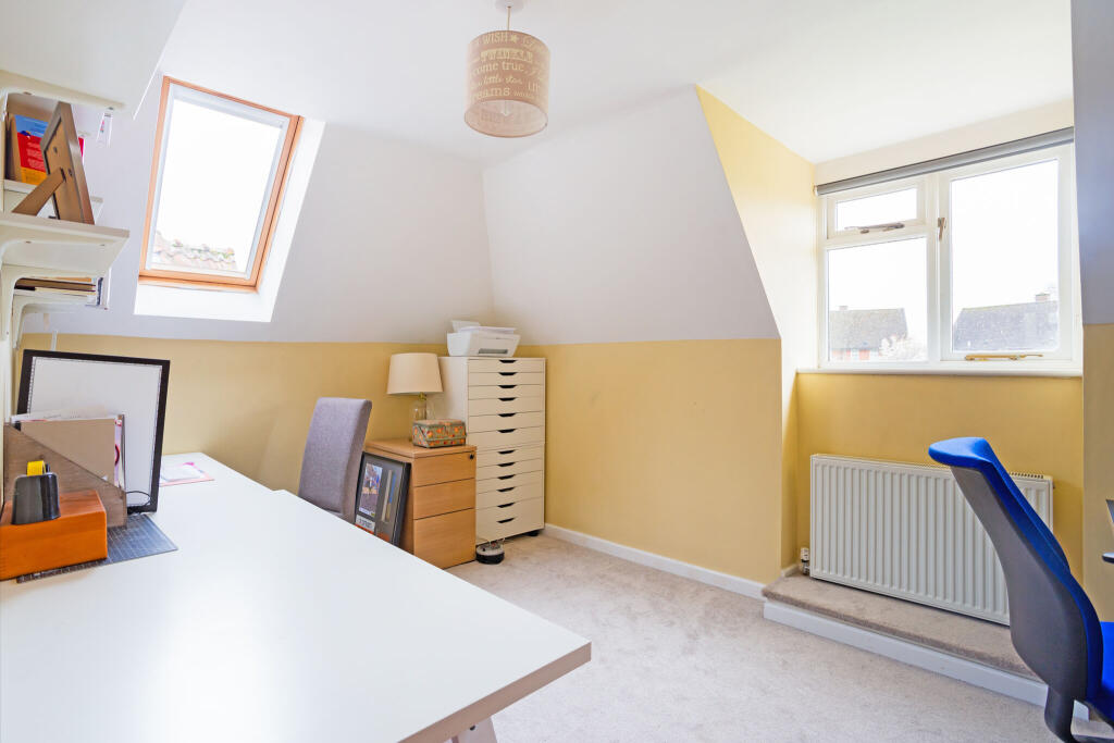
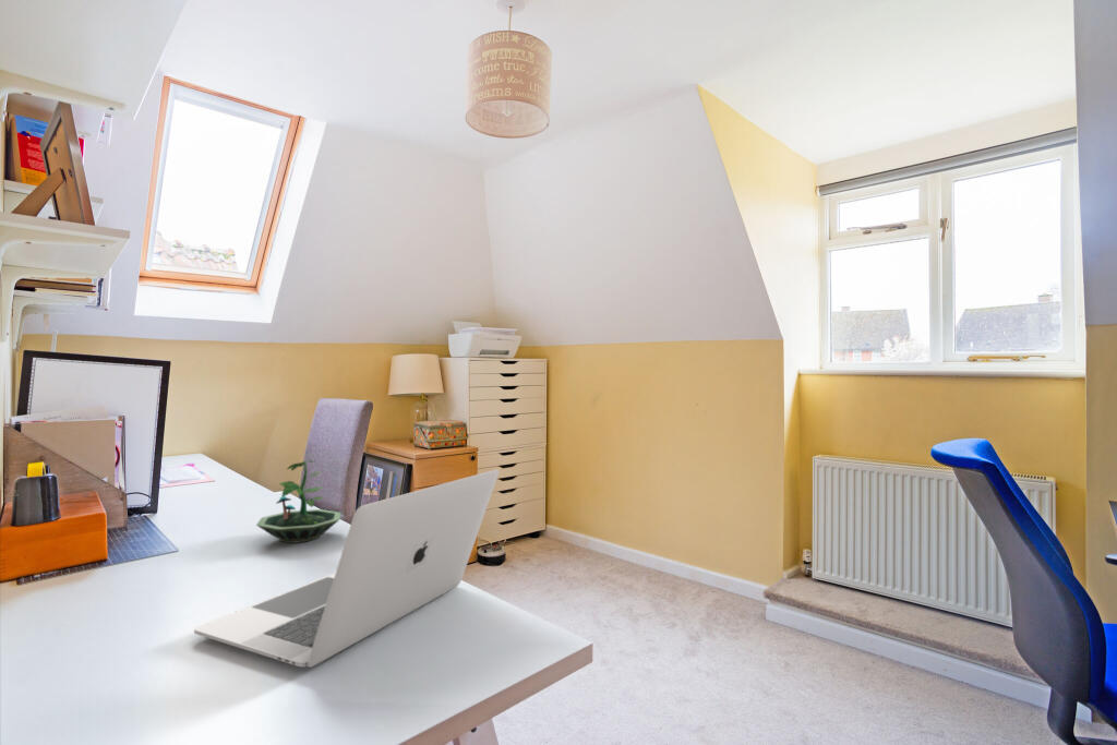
+ terrarium (303, 476)
+ laptop (360, 544)
